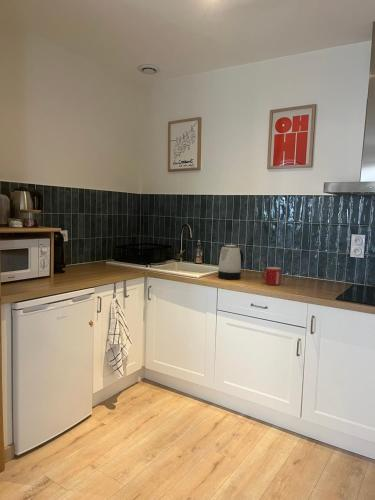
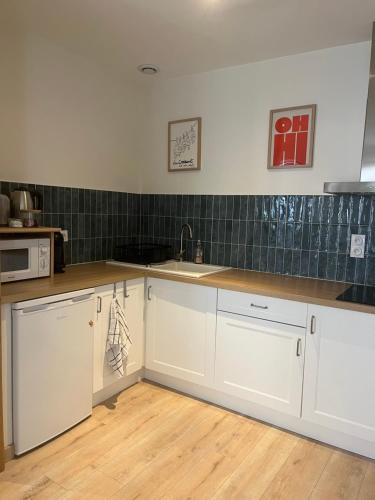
- mug (270, 276)
- kettle (232, 261)
